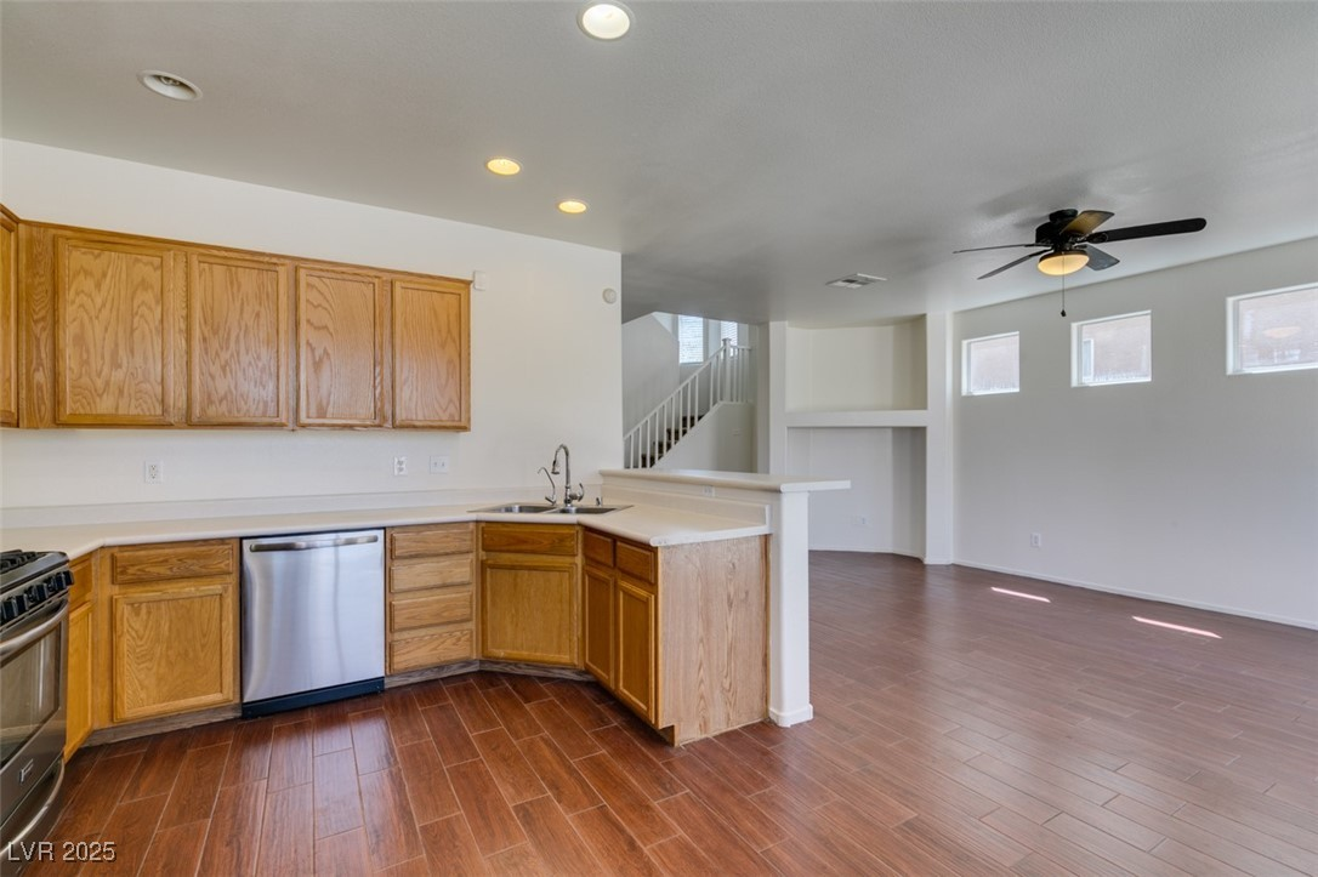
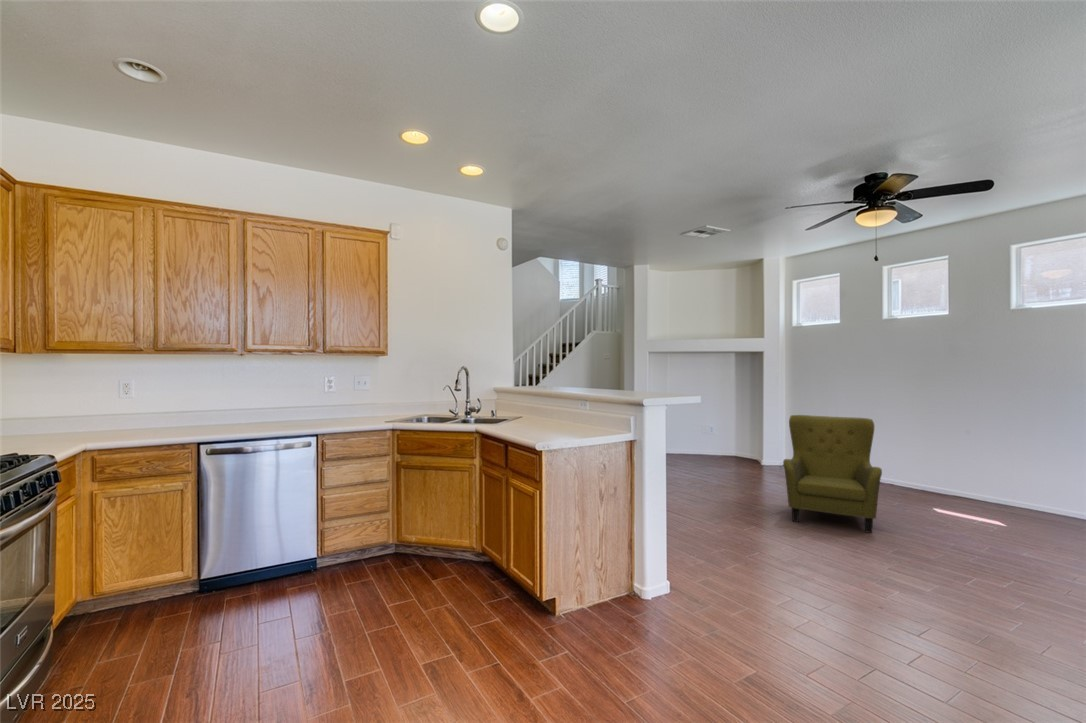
+ armchair (830, 467)
